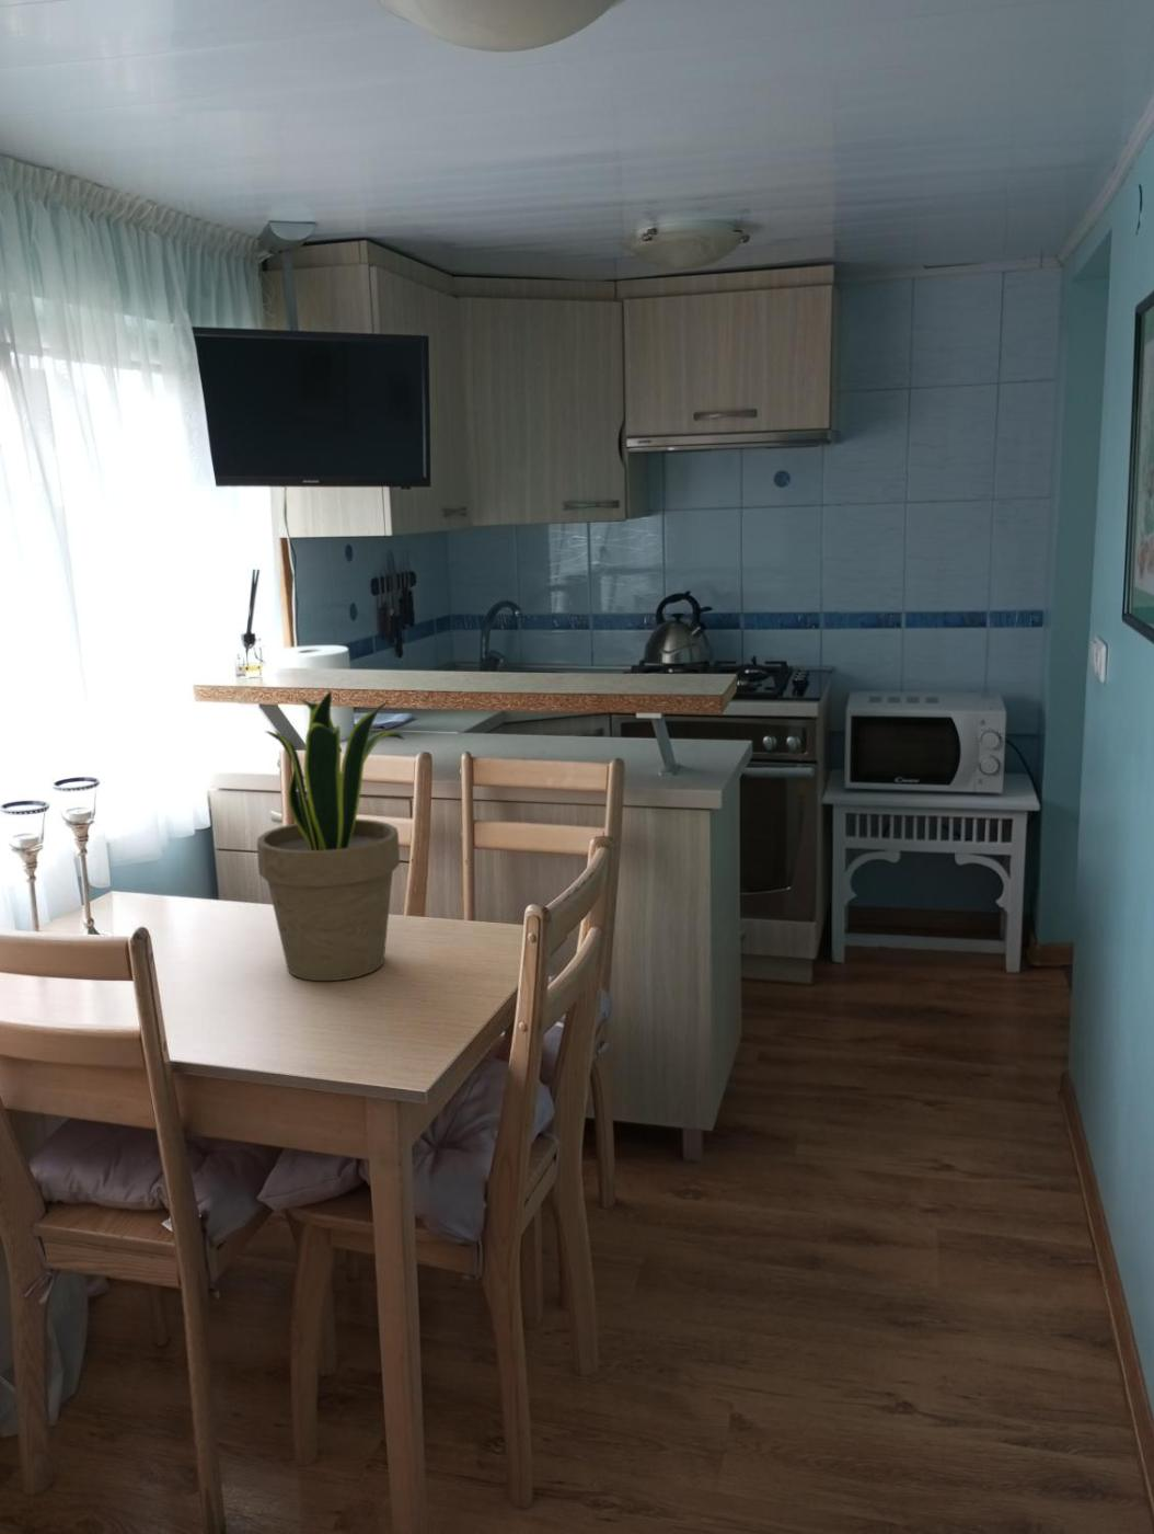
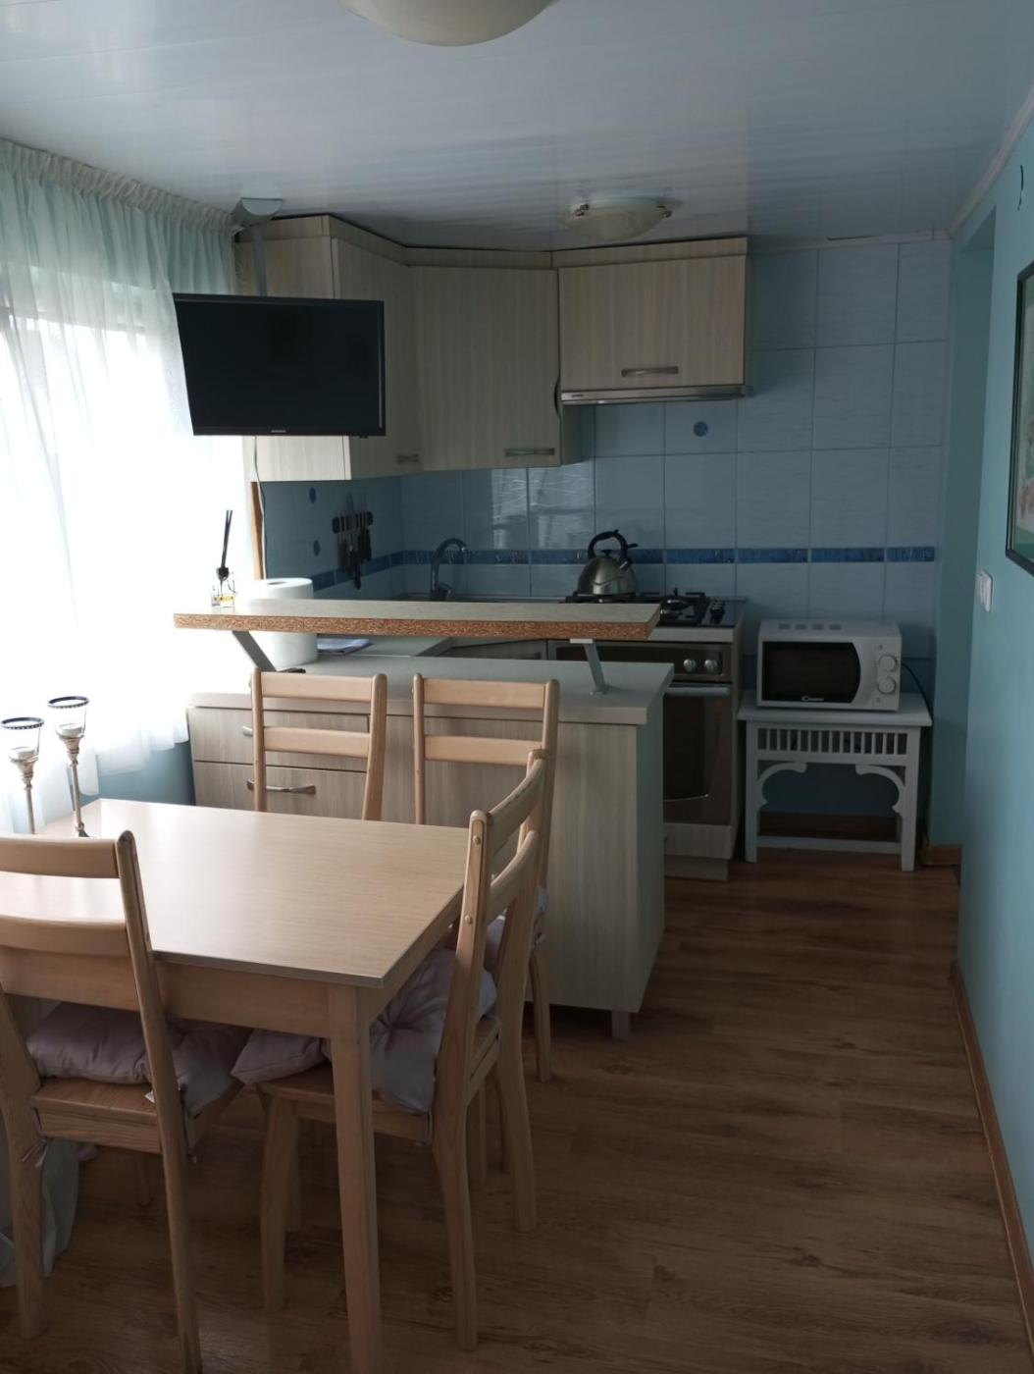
- potted plant (339, 828)
